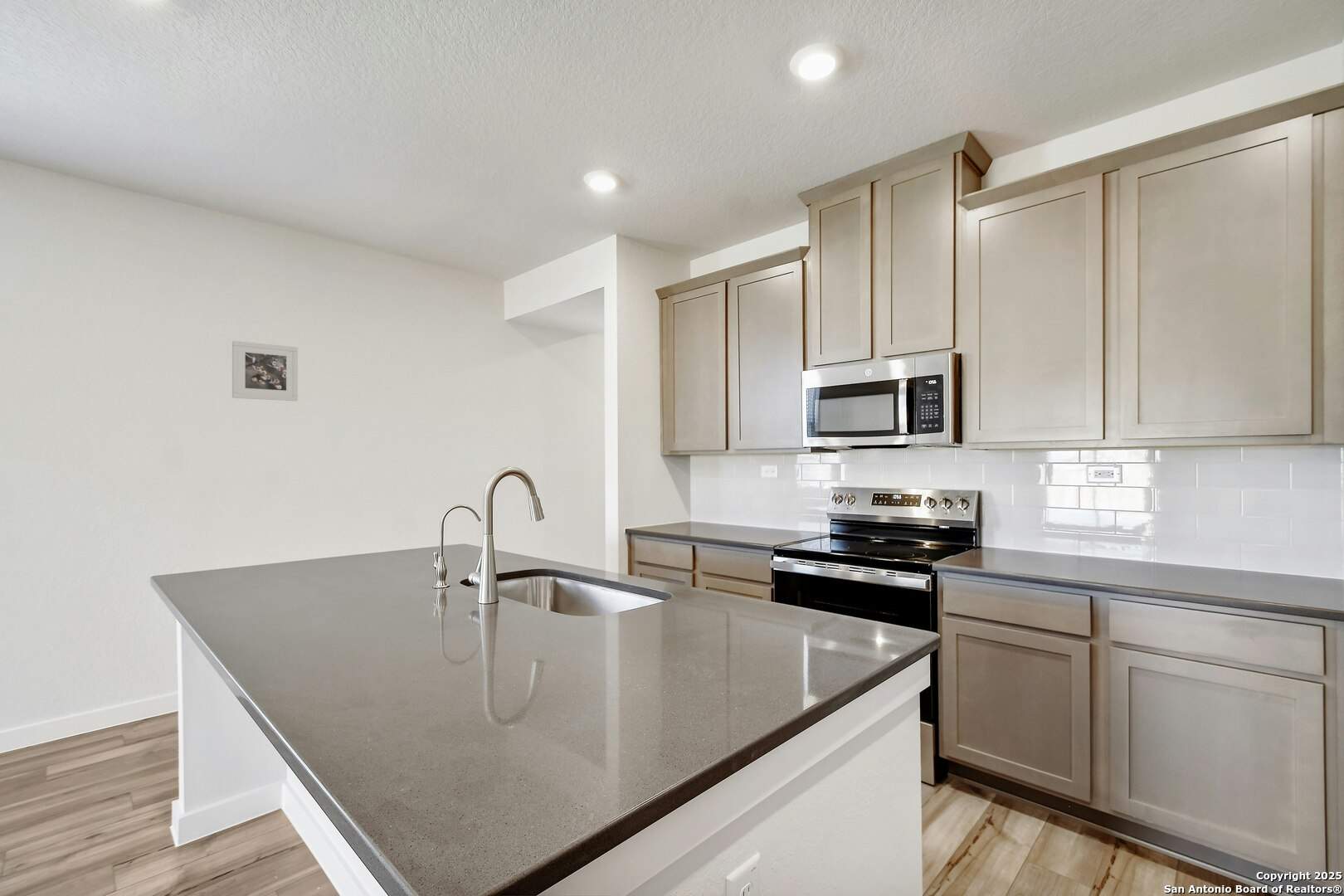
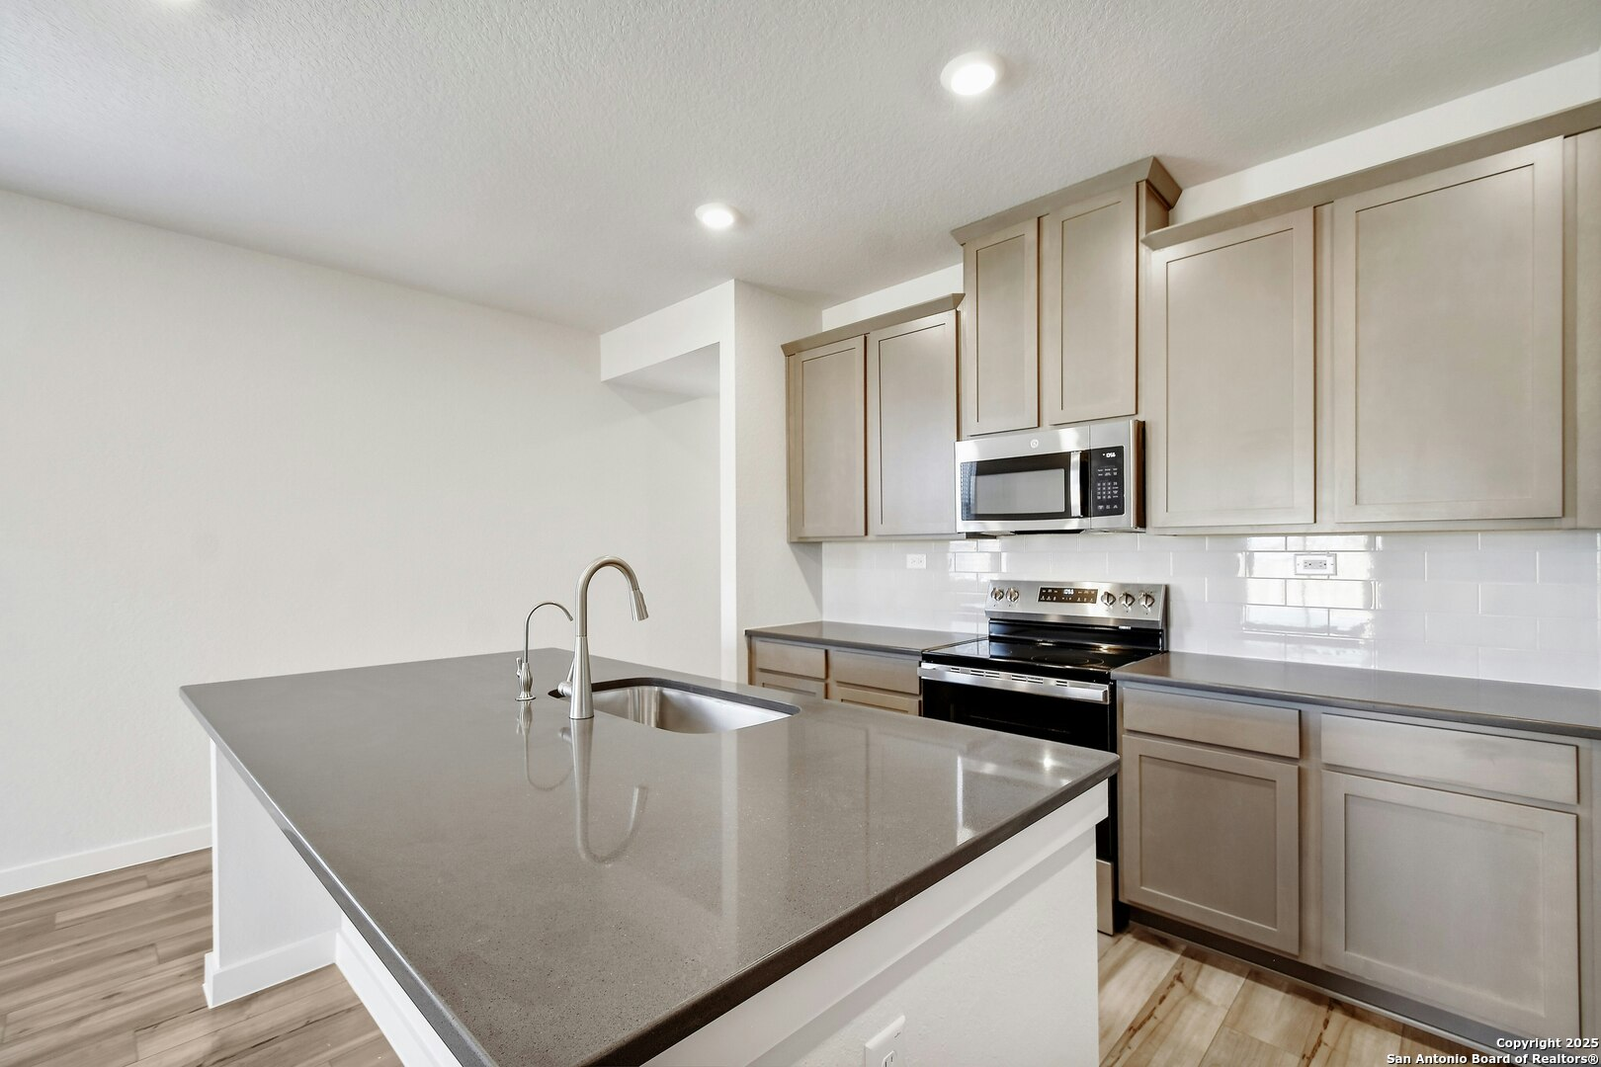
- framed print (265, 372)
